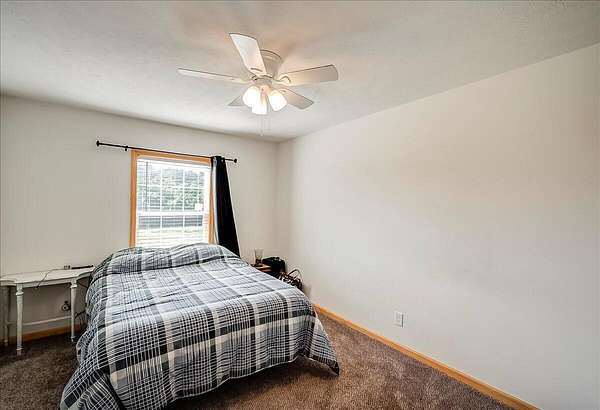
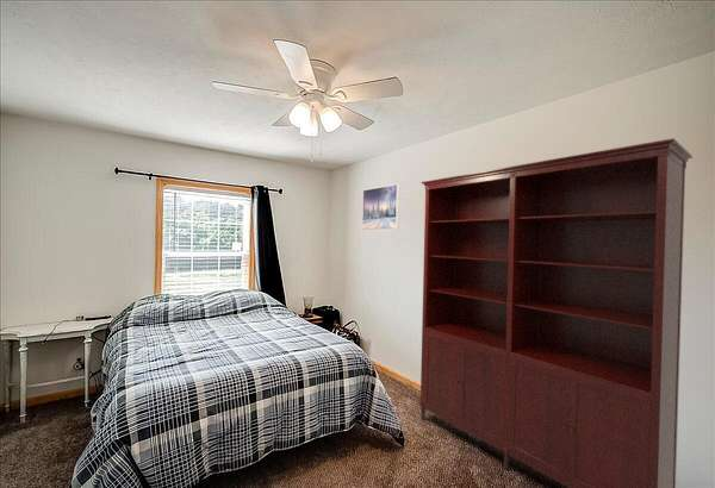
+ bookshelf (523, 315)
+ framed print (379, 208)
